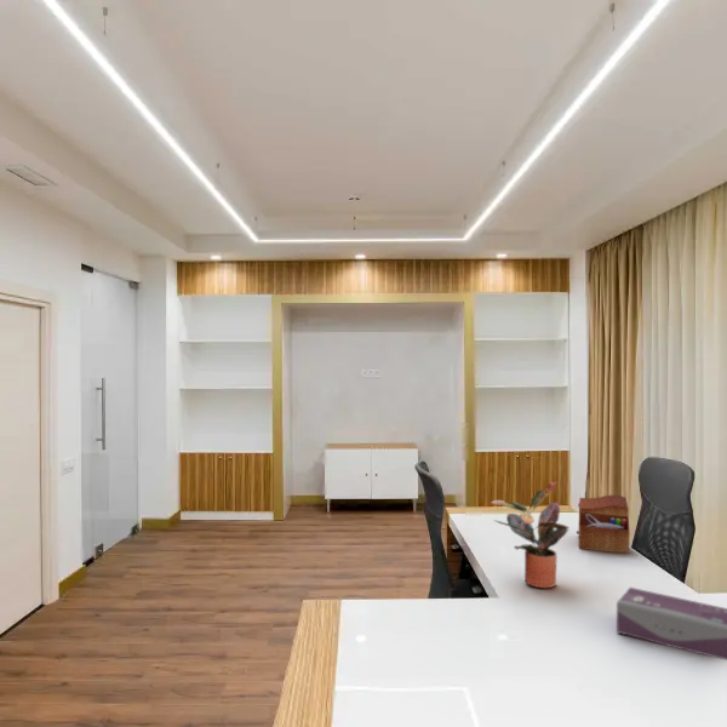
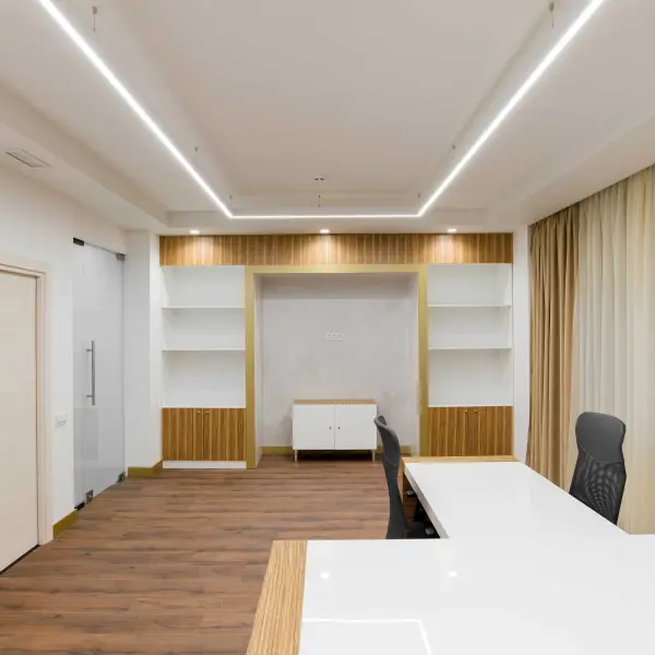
- sewing box (601, 522)
- potted plant (529, 533)
- tissue box (674, 619)
